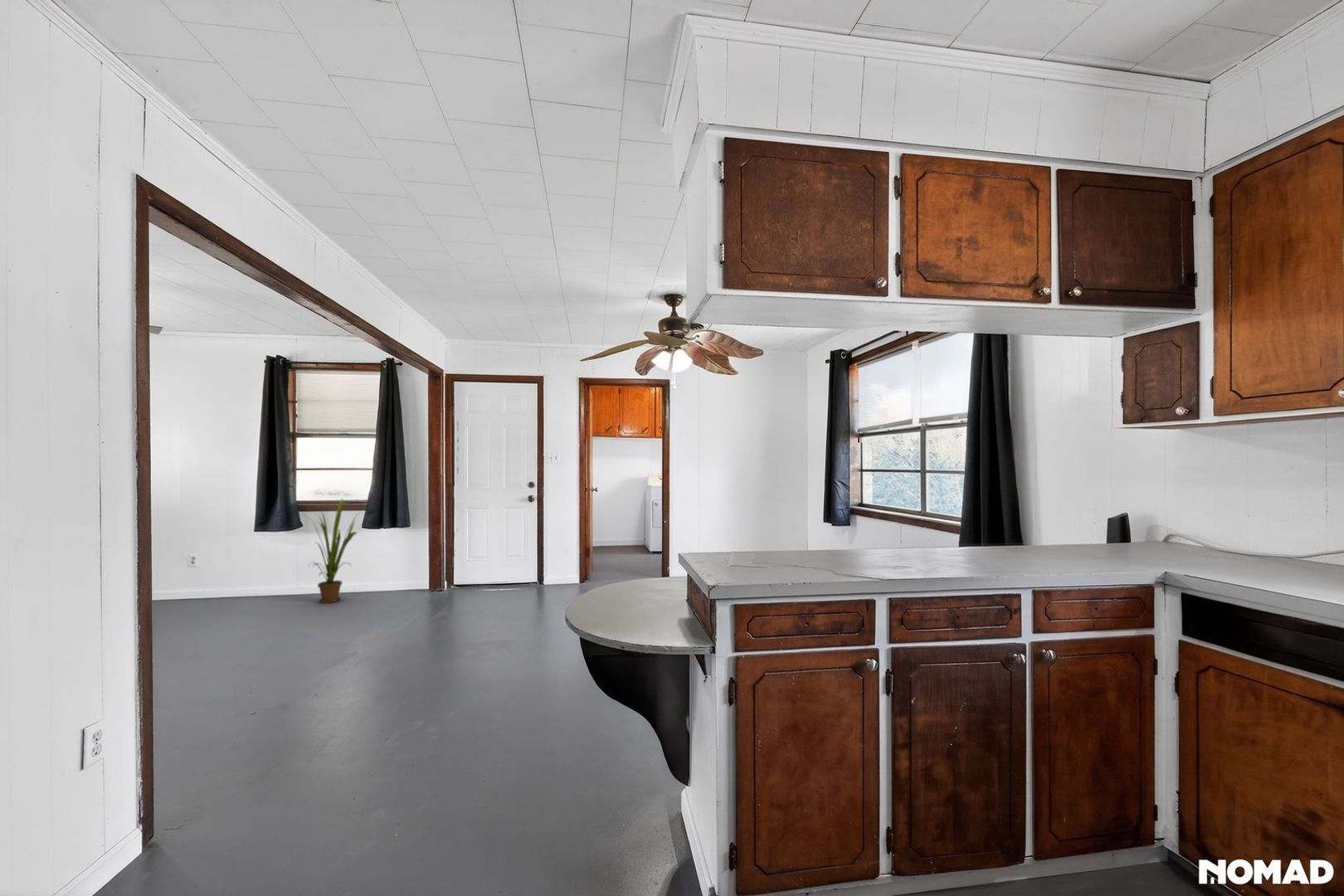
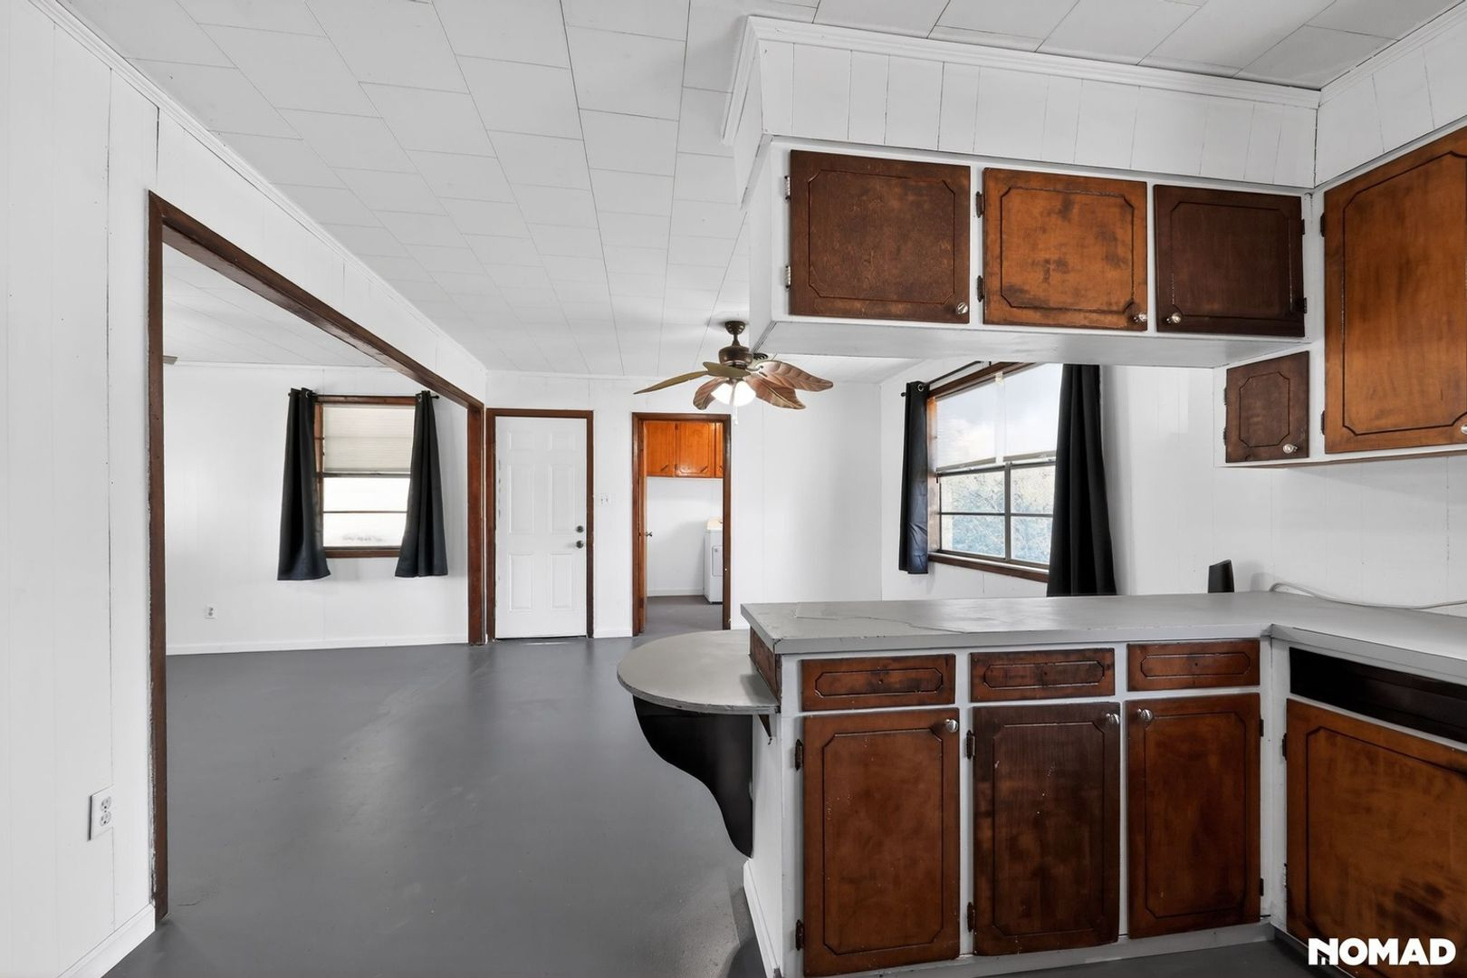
- house plant (329, 550)
